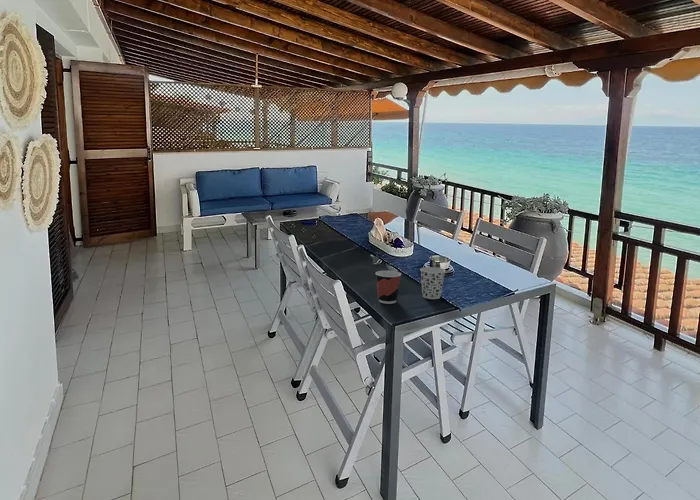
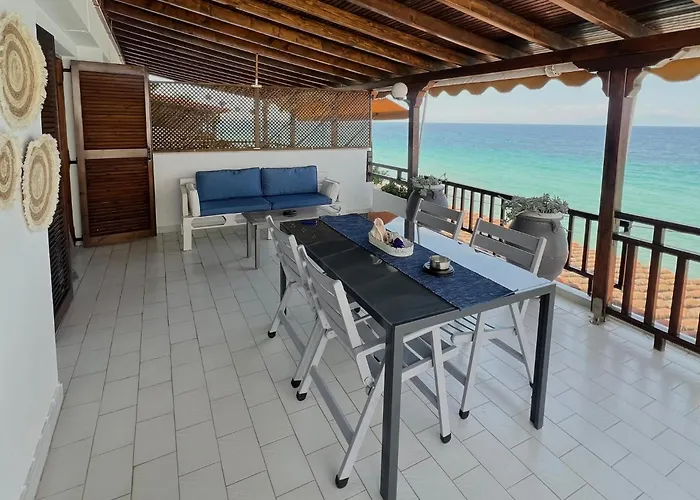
- cup (432, 283)
- cup (387, 287)
